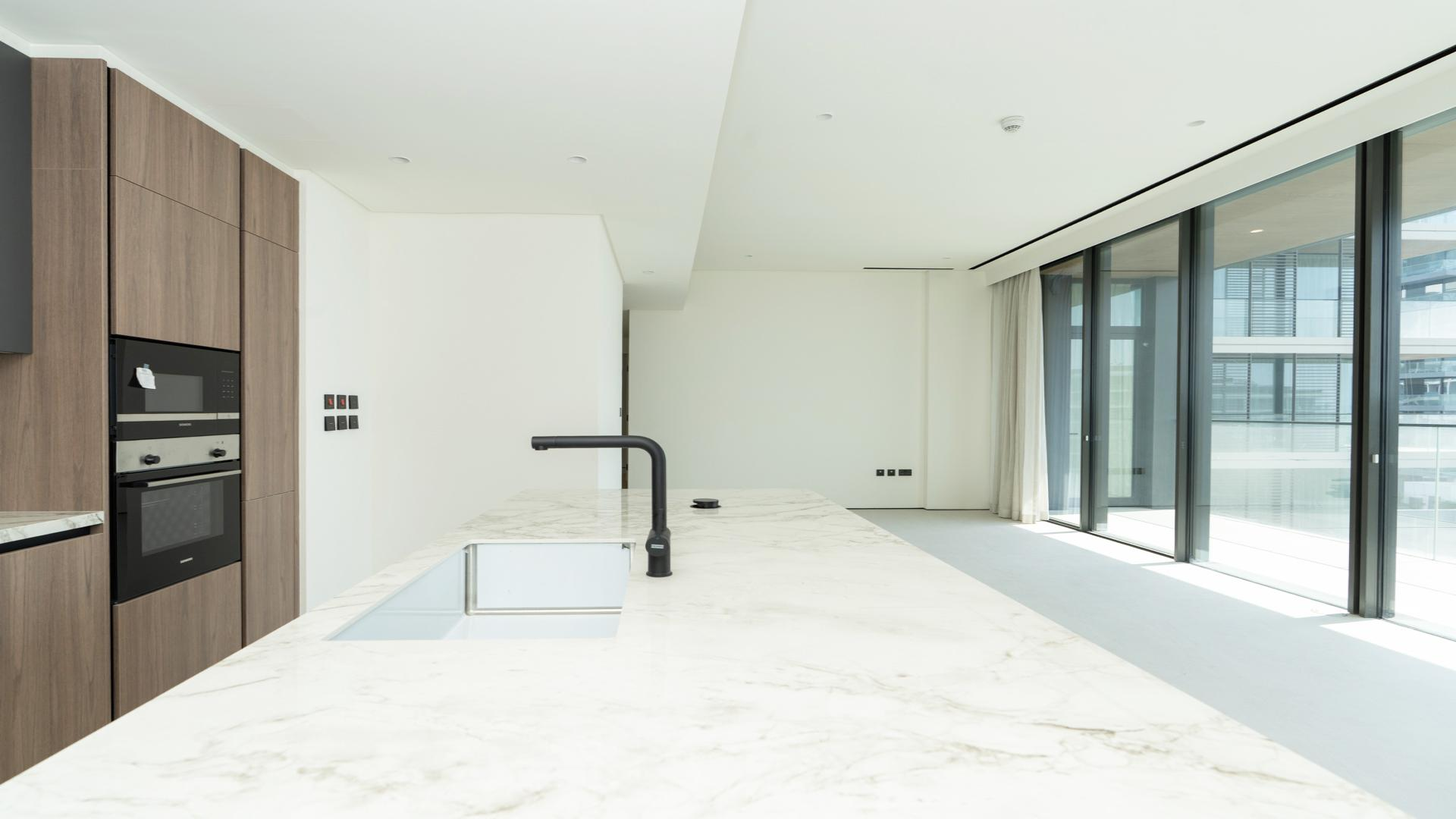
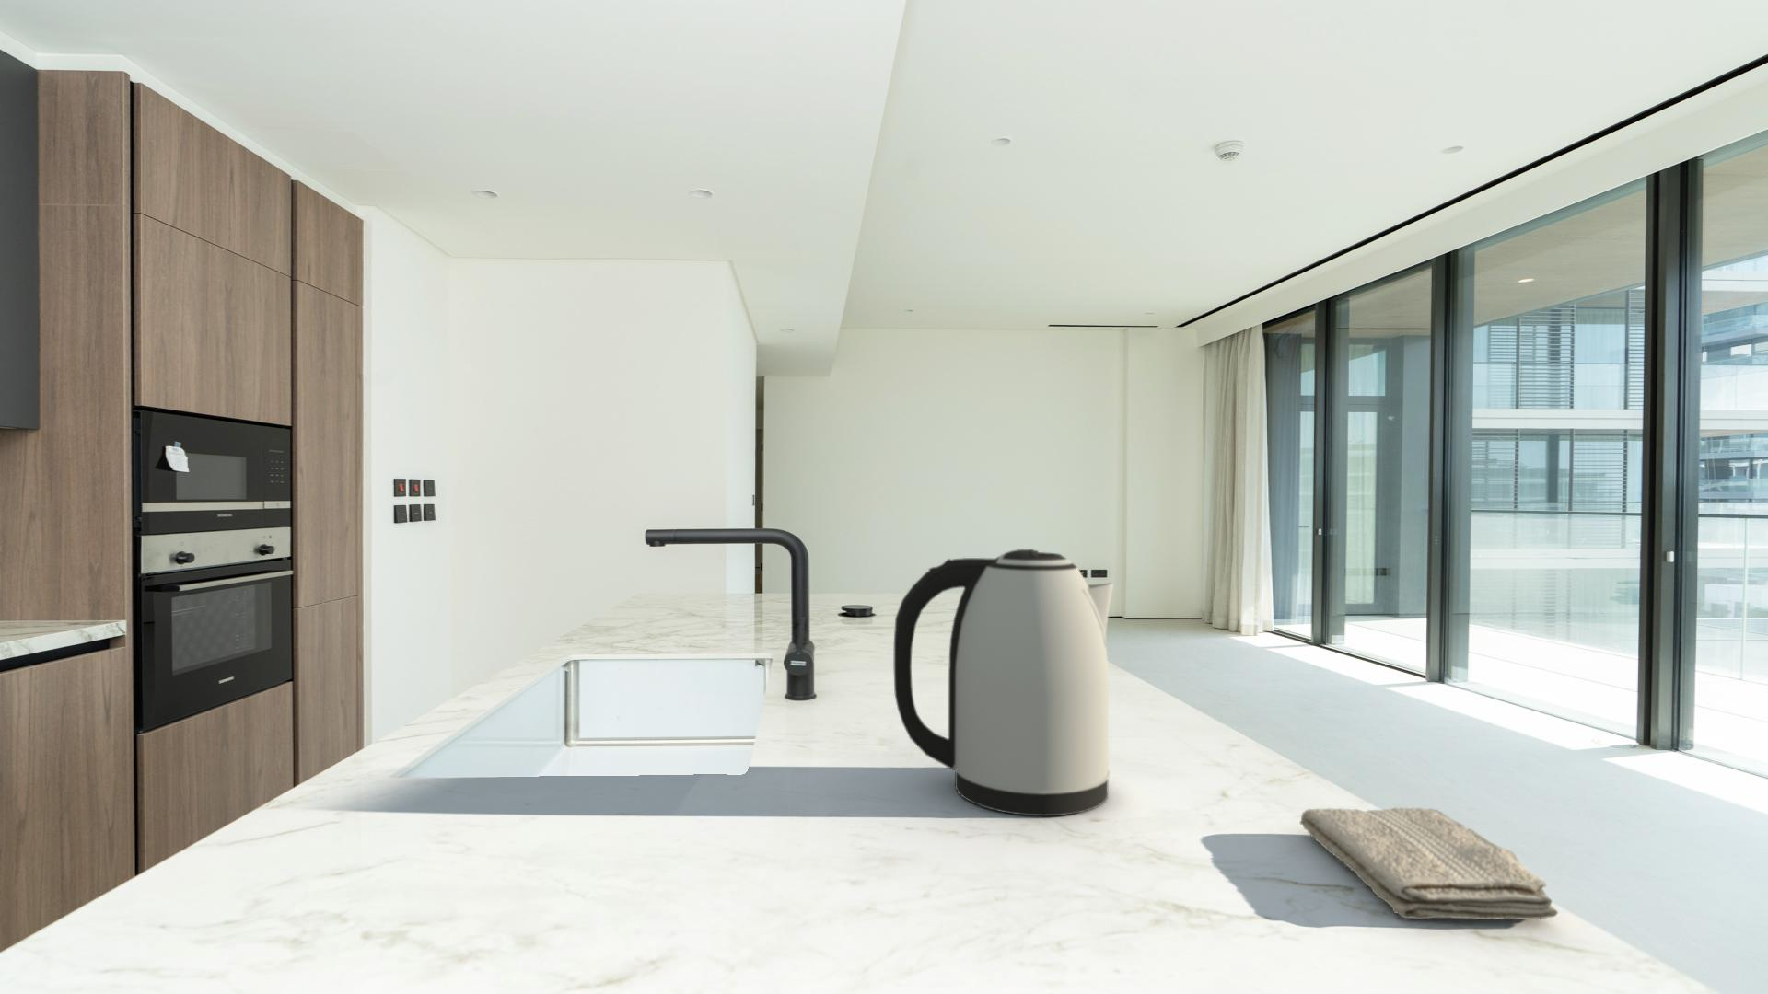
+ washcloth (1416, 853)
+ kettle (1001, 668)
